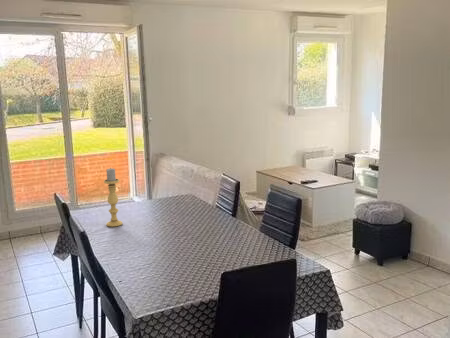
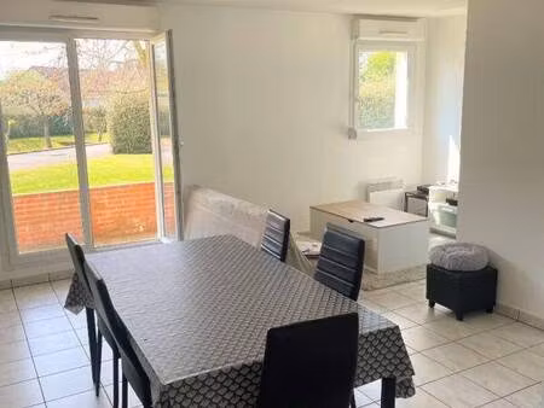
- candle holder (112, 196)
